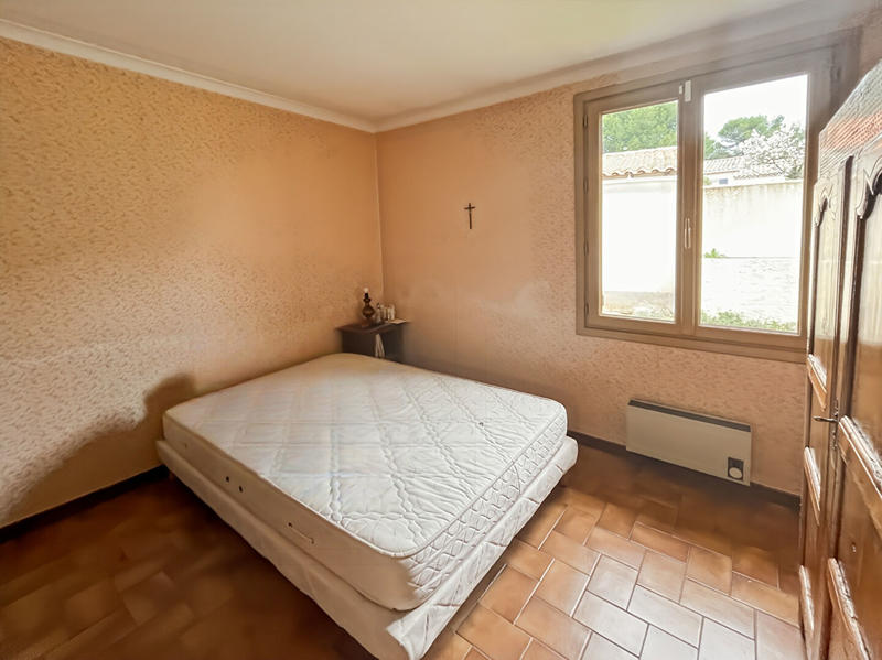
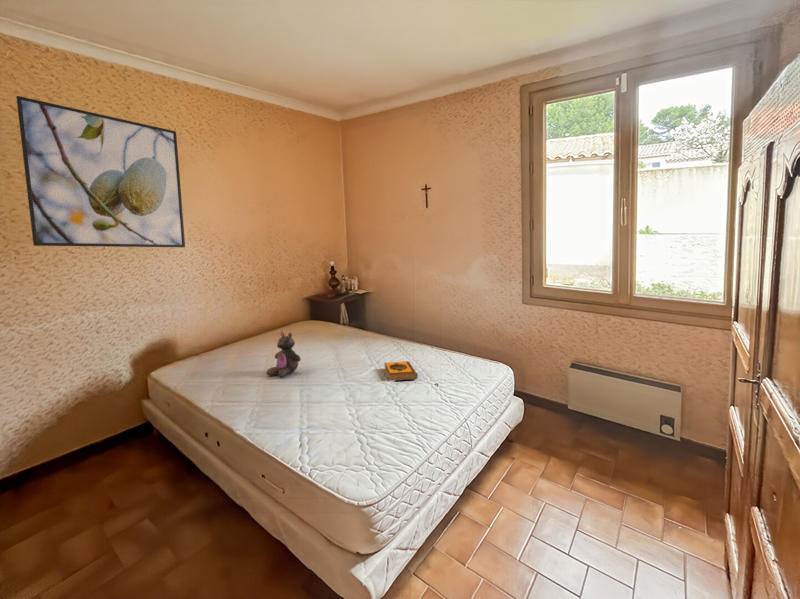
+ stuffed bear (282, 353)
+ hardback book (400, 370)
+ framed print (112, 182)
